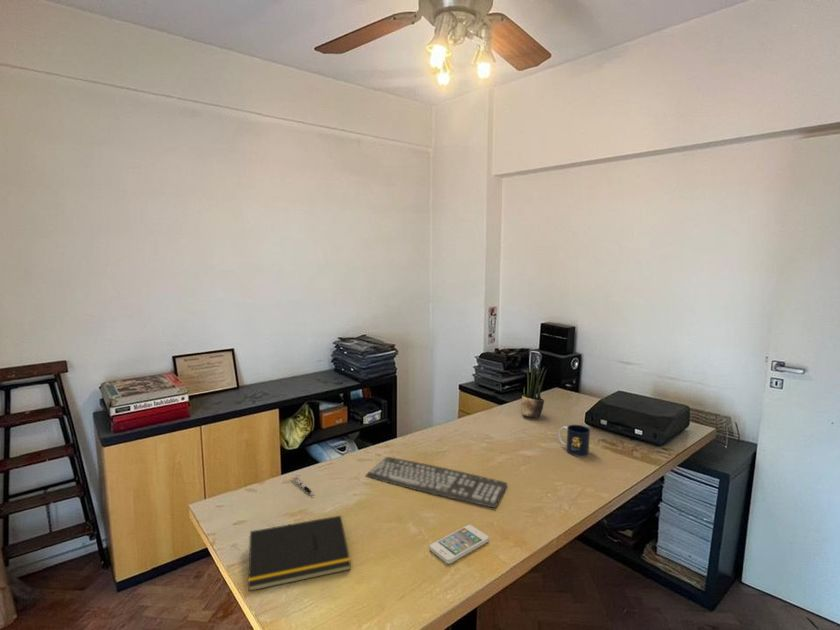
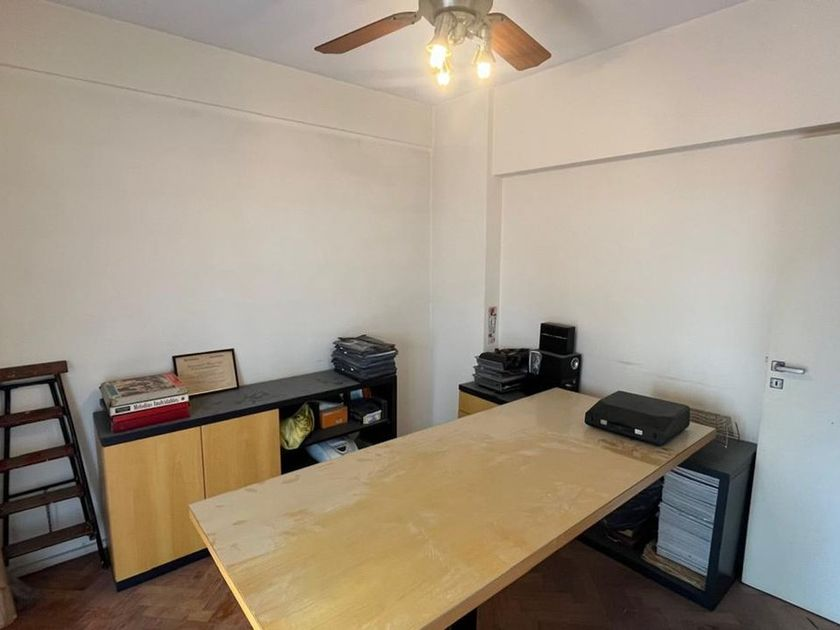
- keyboard (435, 478)
- mug (573, 438)
- notepad (299, 549)
- smartphone (459, 543)
- pen (303, 485)
- potted plant (534, 389)
